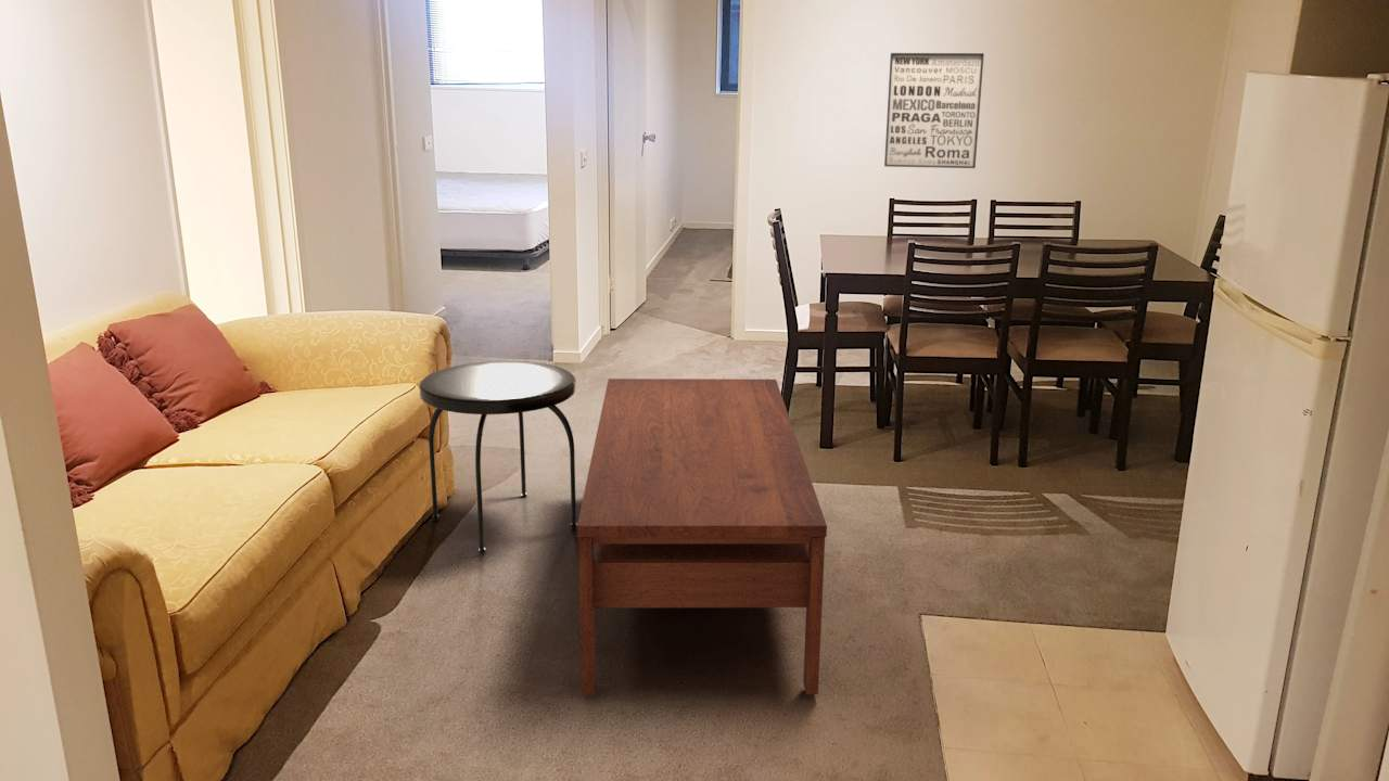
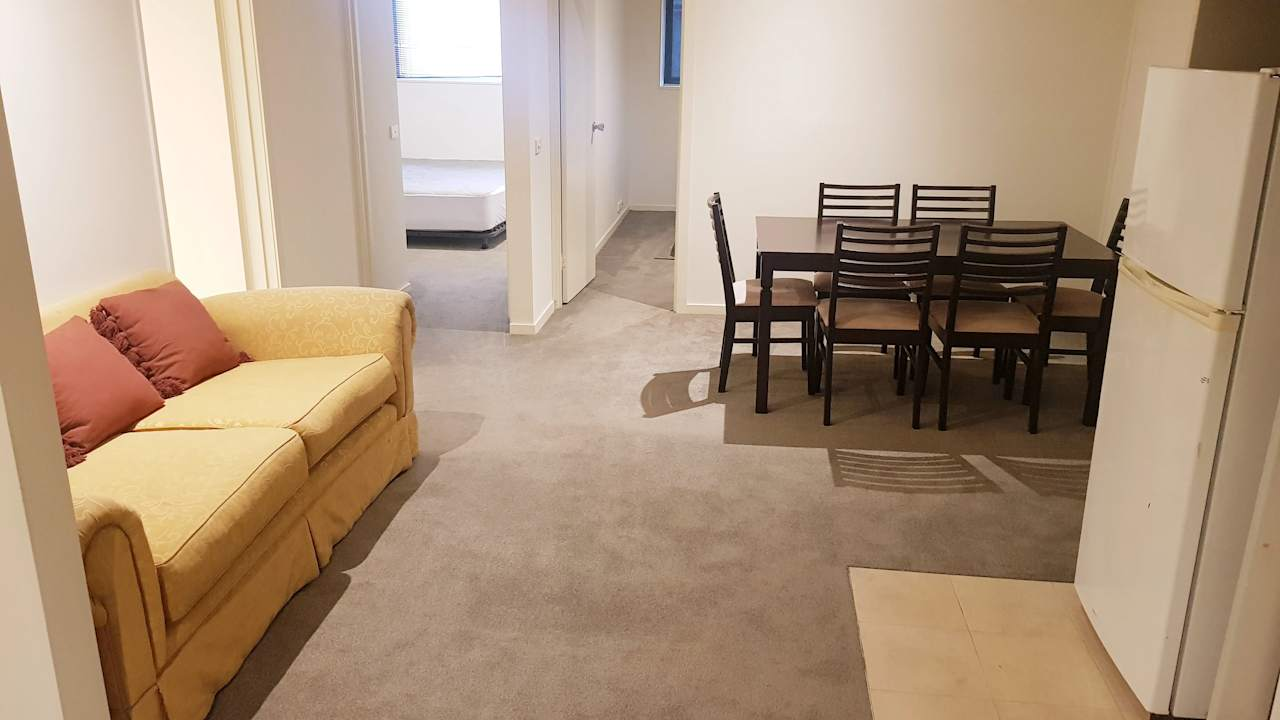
- side table (520, 452)
- coffee table (696, 509)
- wall art (932, 111)
